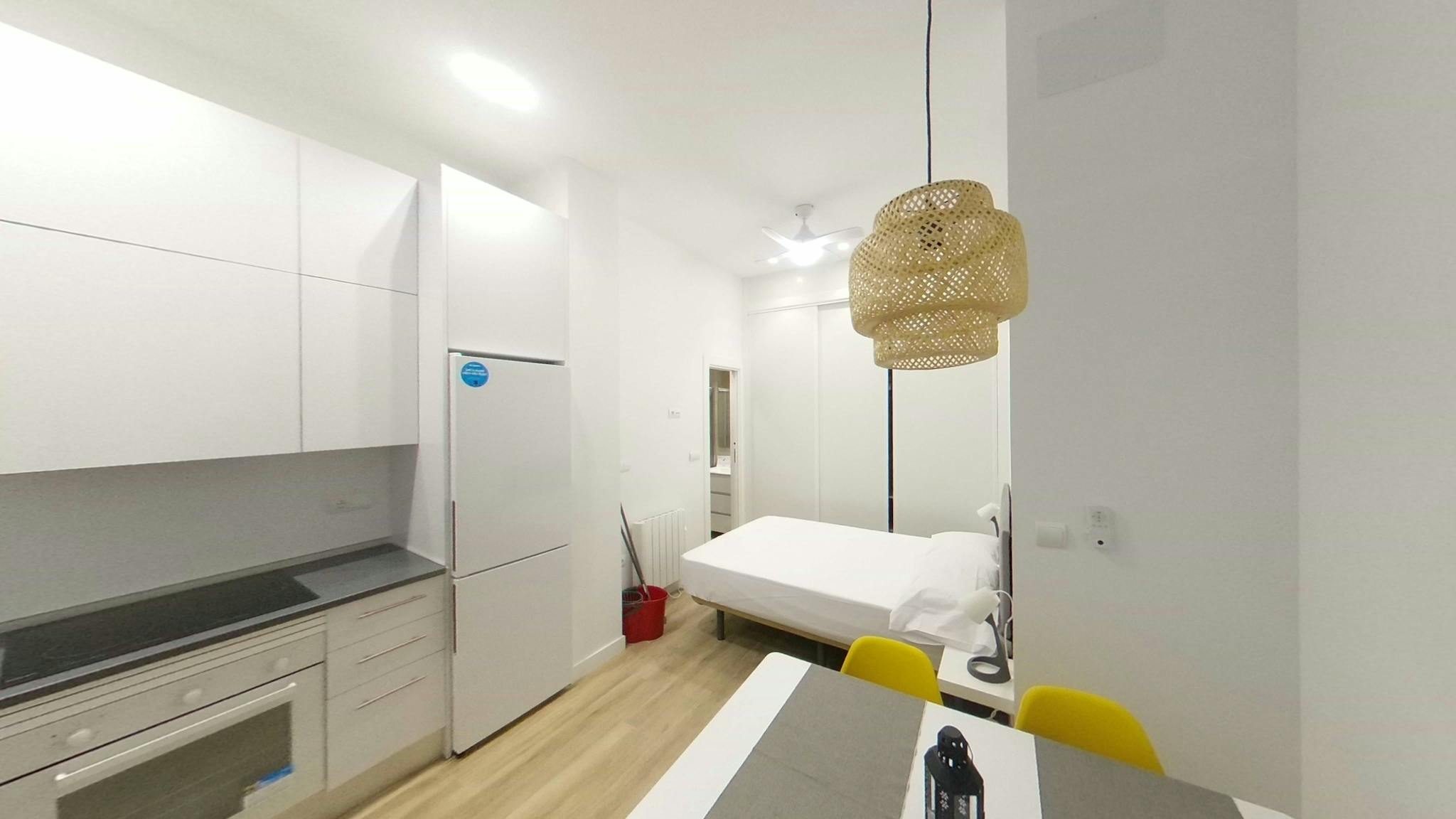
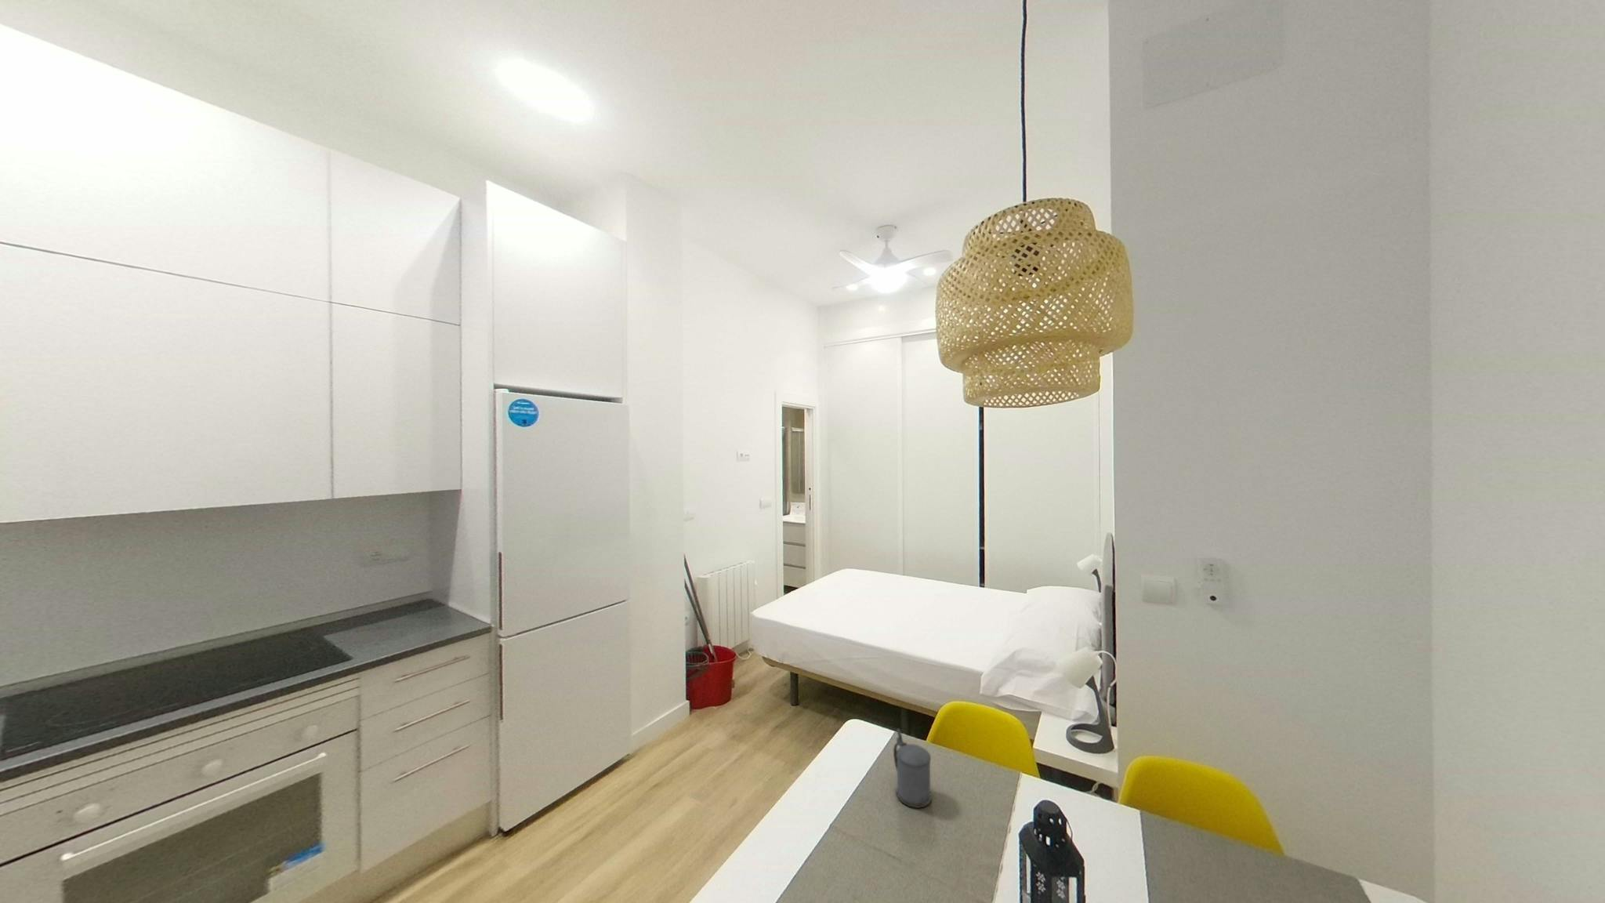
+ beer stein (909, 764)
